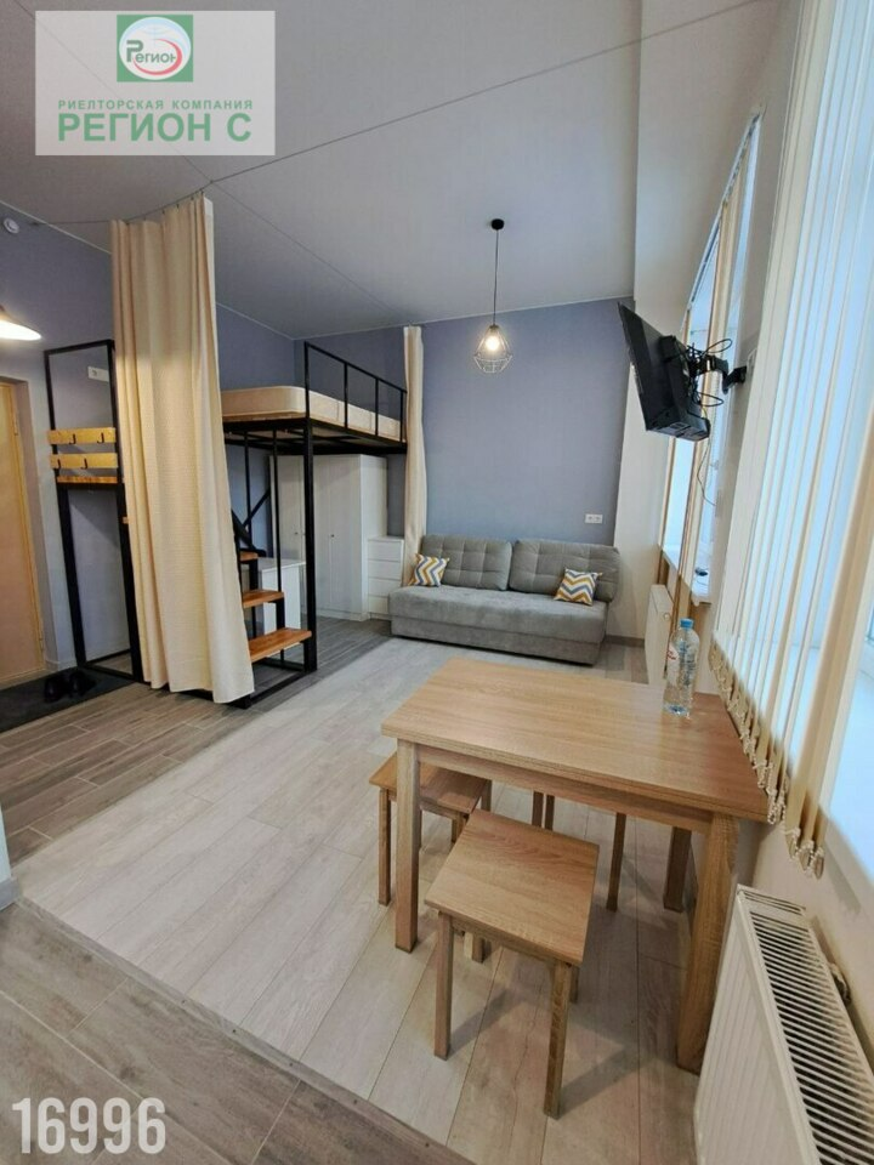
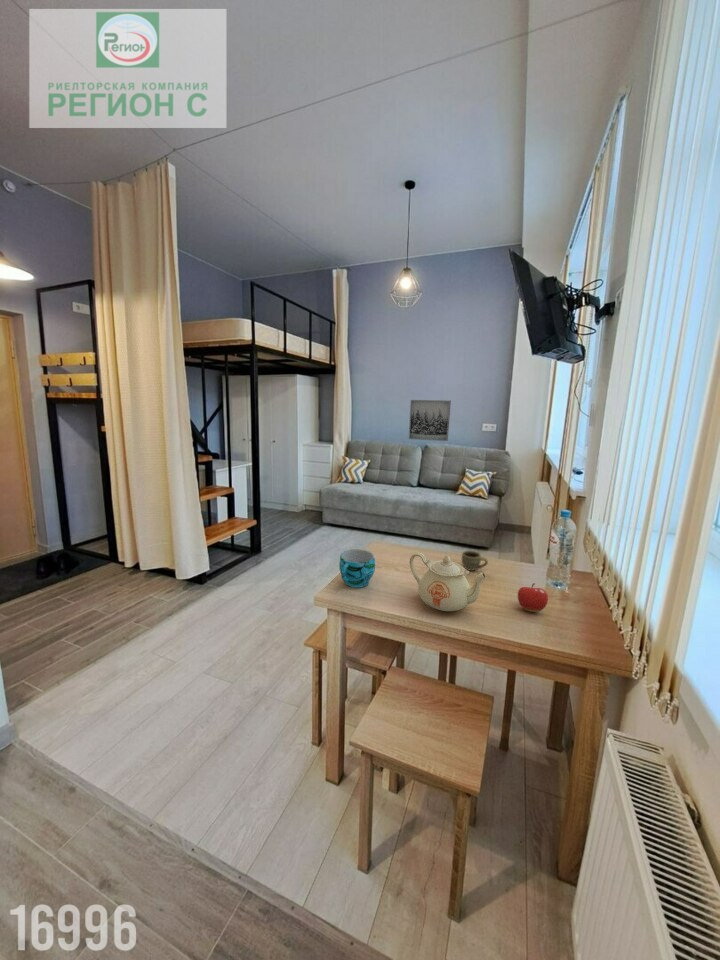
+ wall art (429, 420)
+ cup (474, 562)
+ fruit (532, 597)
+ teapot (445, 579)
+ cup (356, 570)
